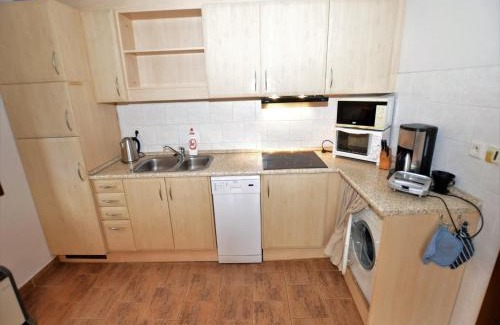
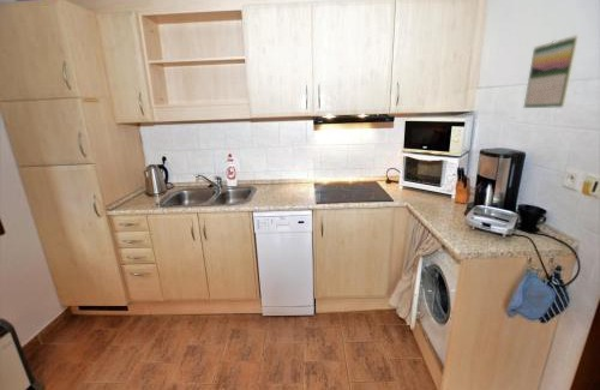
+ calendar (547, 74)
